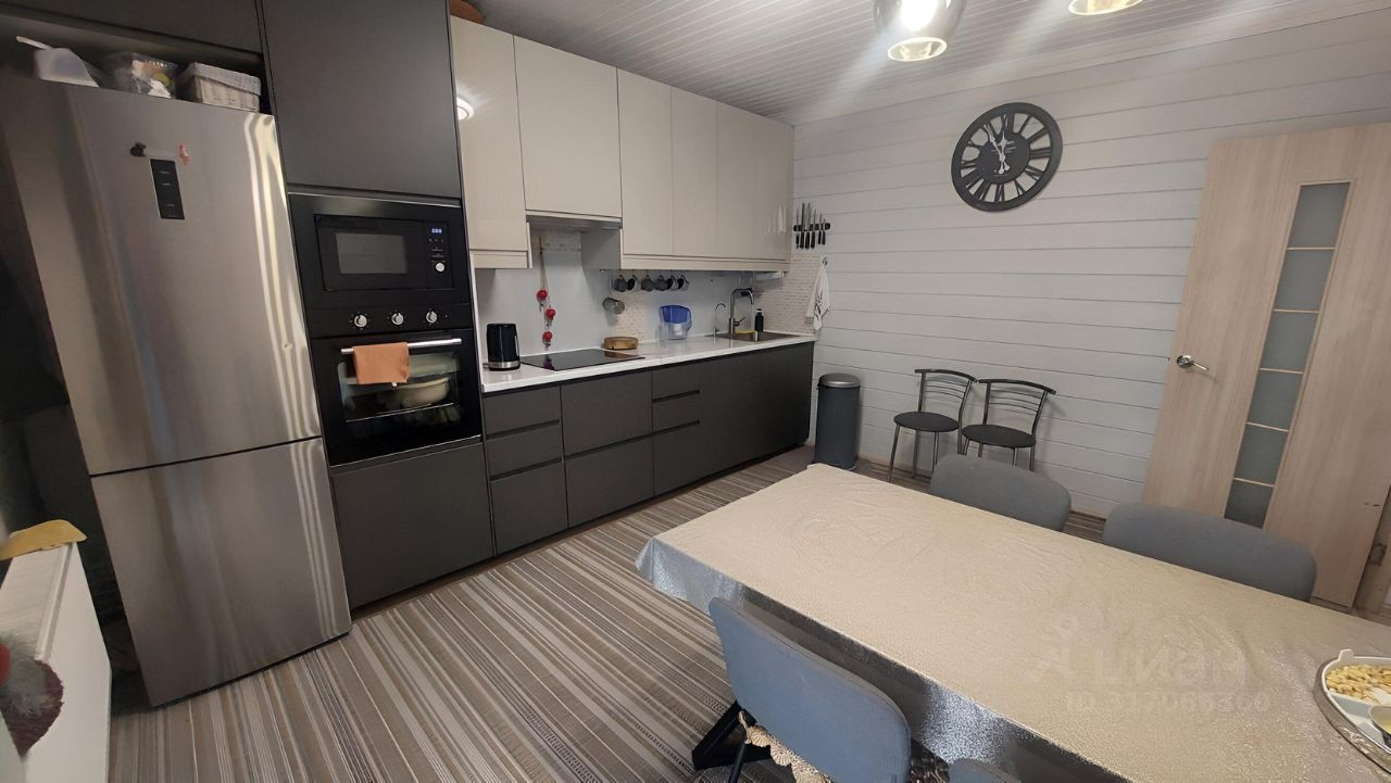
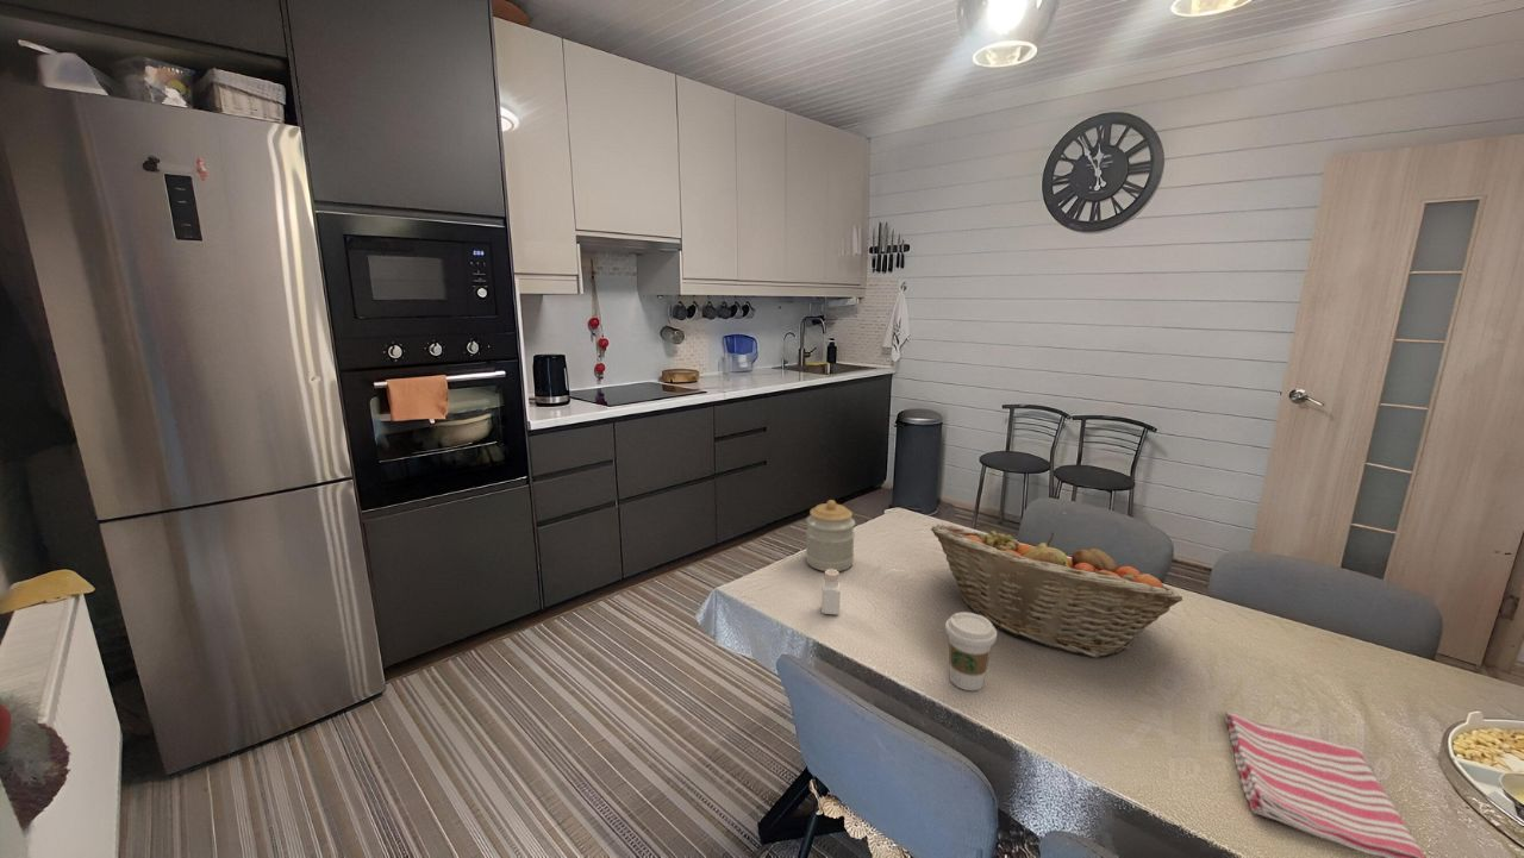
+ fruit basket (1041, 574)
+ pepper shaker (831, 591)
+ jar (830, 531)
+ dish towel (1311, 775)
+ coffee cup (968, 651)
